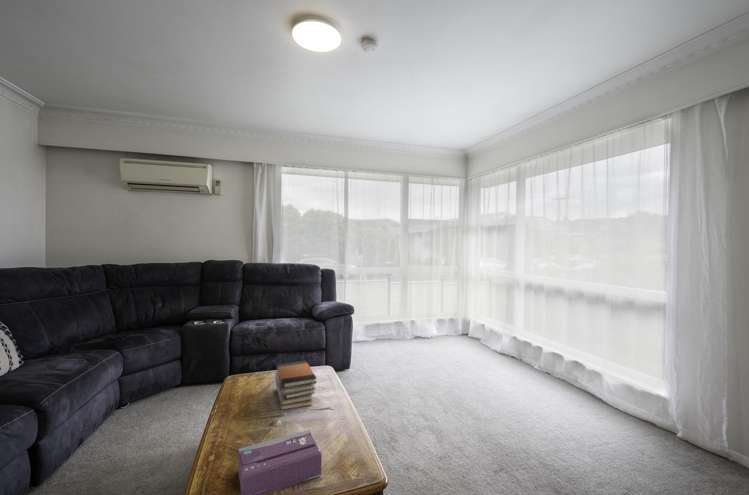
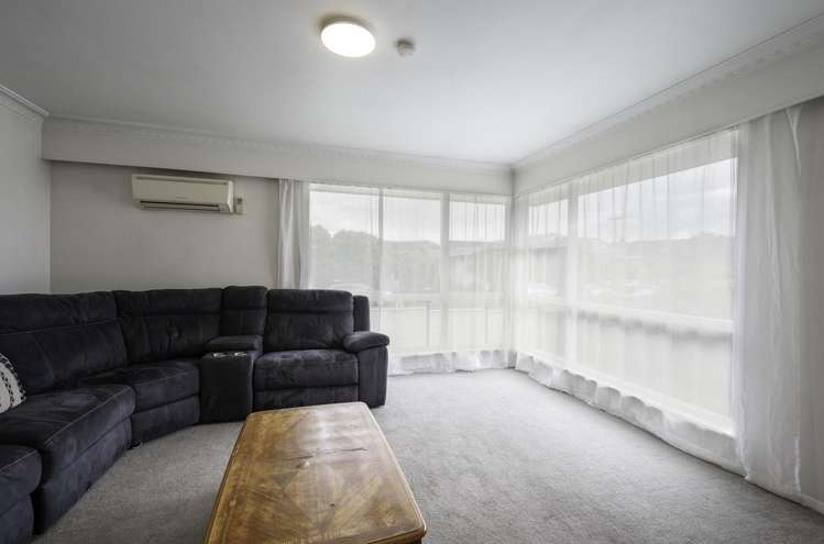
- book stack (294, 383)
- tissue box (279, 461)
